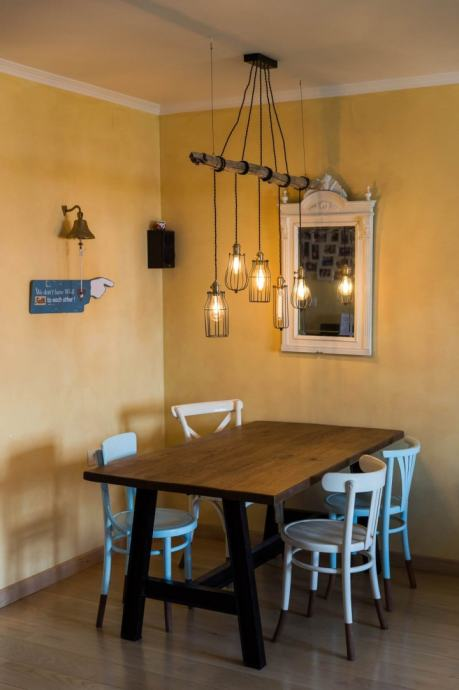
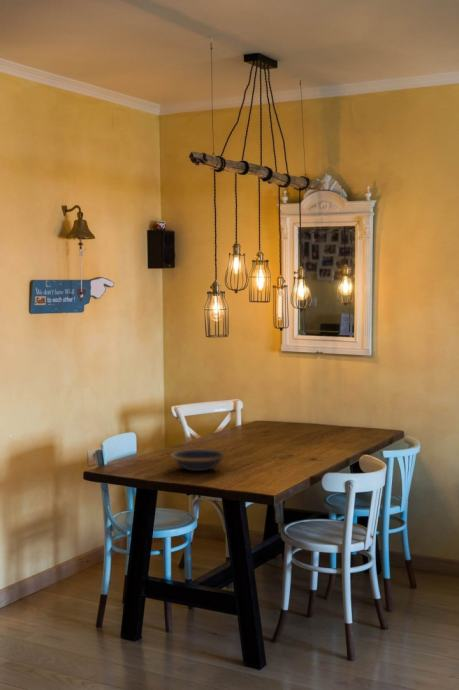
+ bowl (198, 461)
